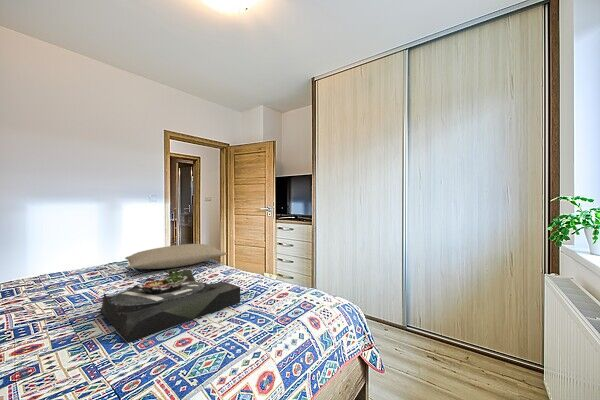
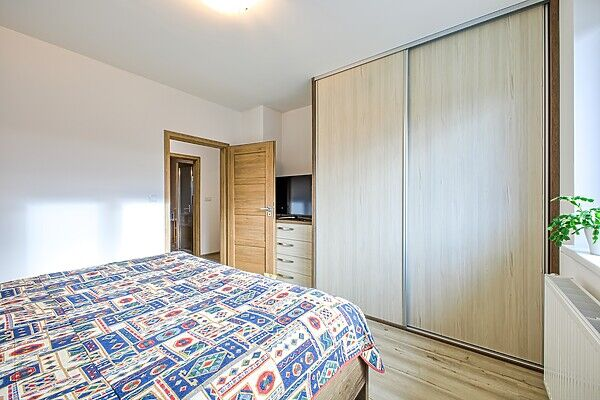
- serving tray (167, 286)
- pillow (177, 255)
